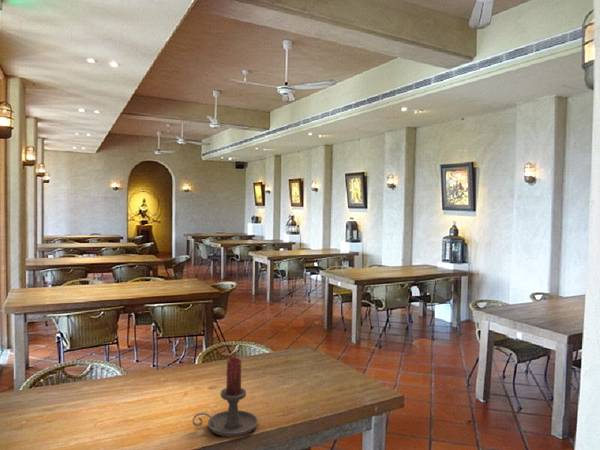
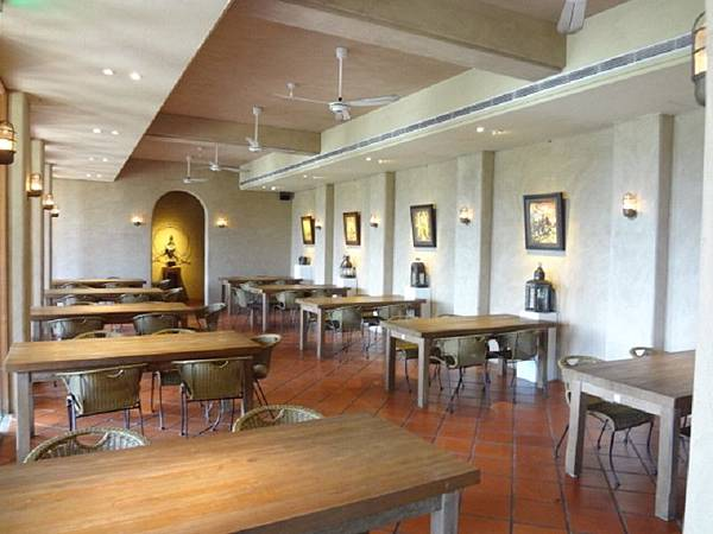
- candle holder (226, 393)
